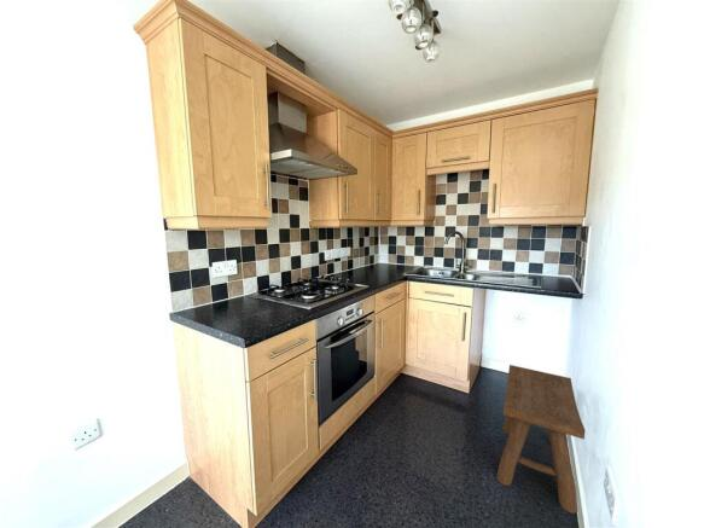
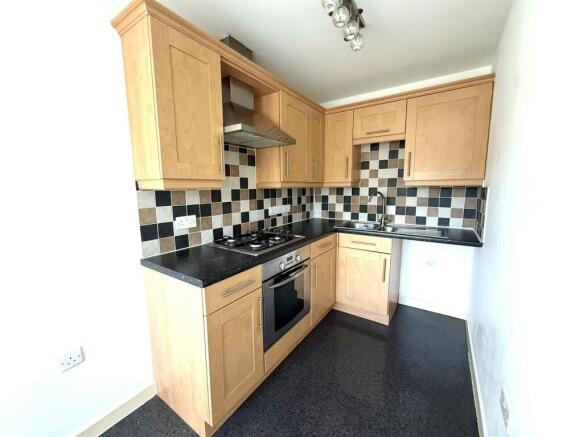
- stool (536, 424)
